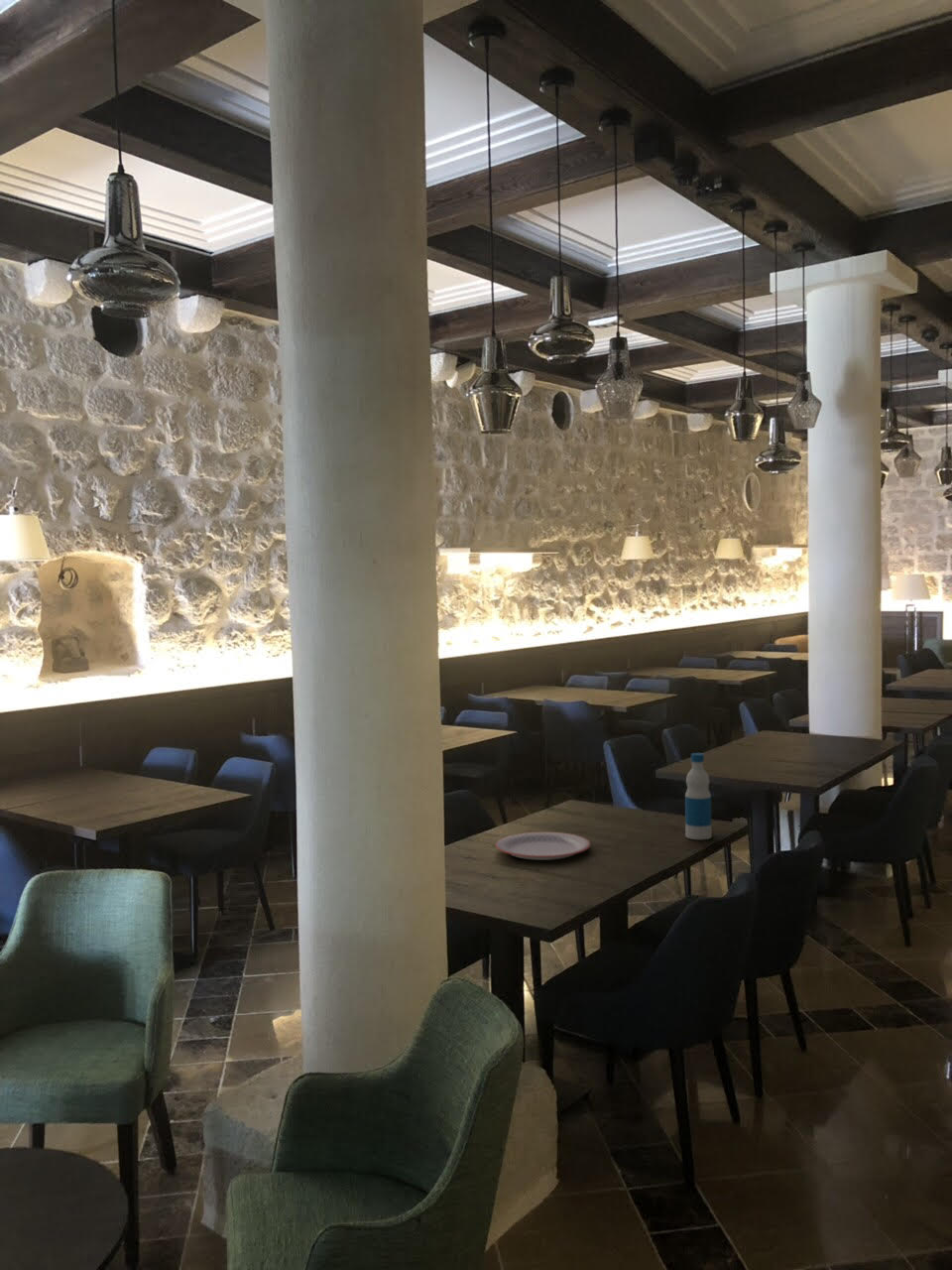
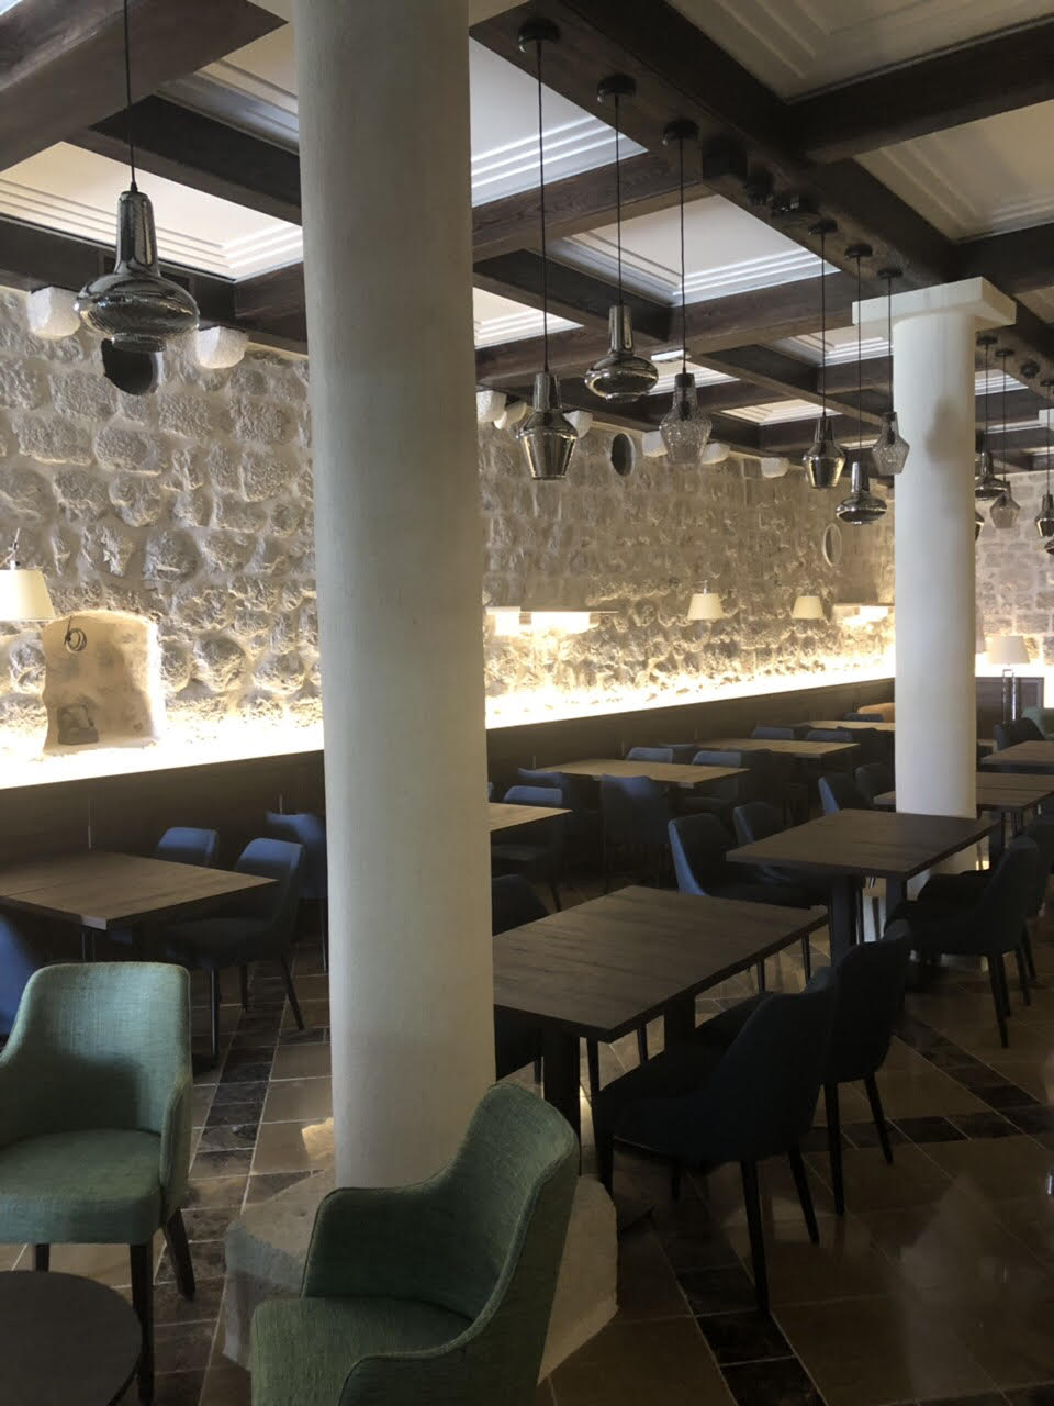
- bottle (697, 795)
- plate (542, 846)
